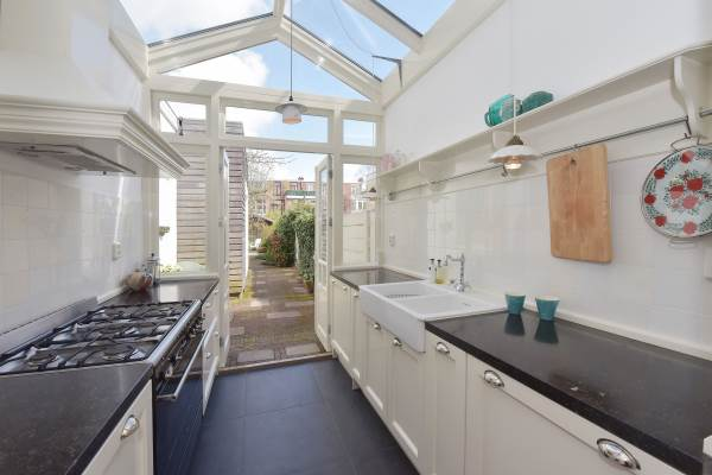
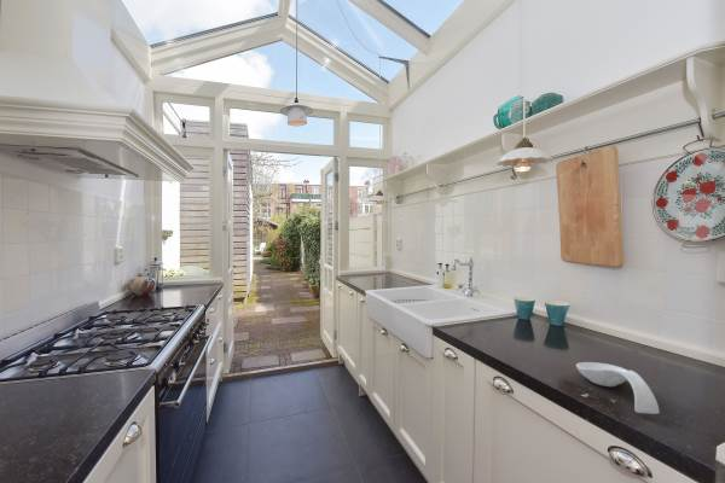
+ spoon rest (615, 377)
